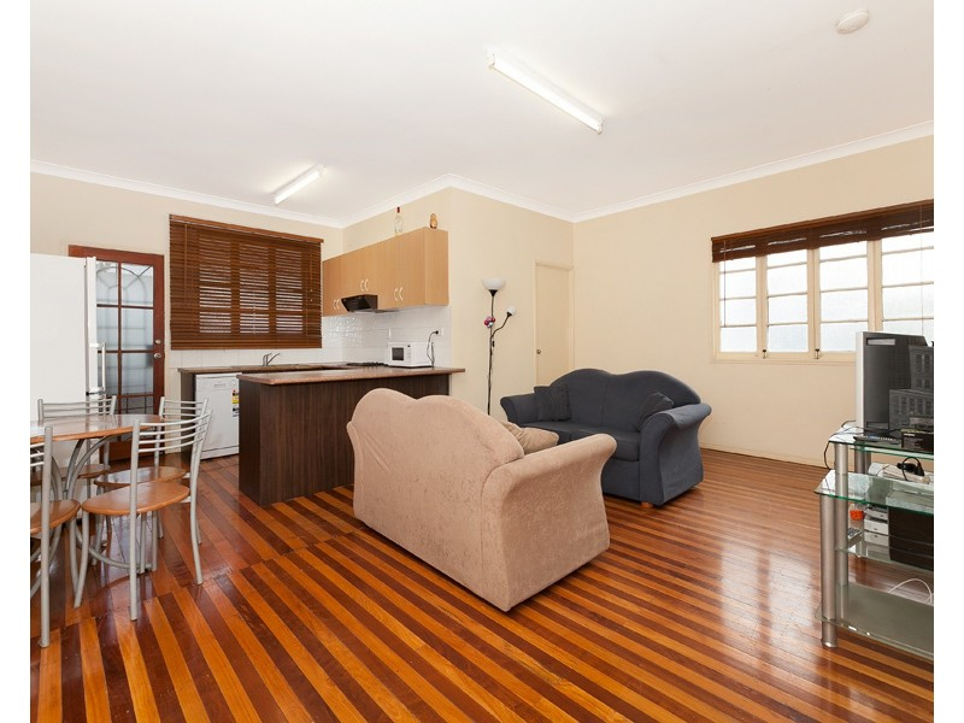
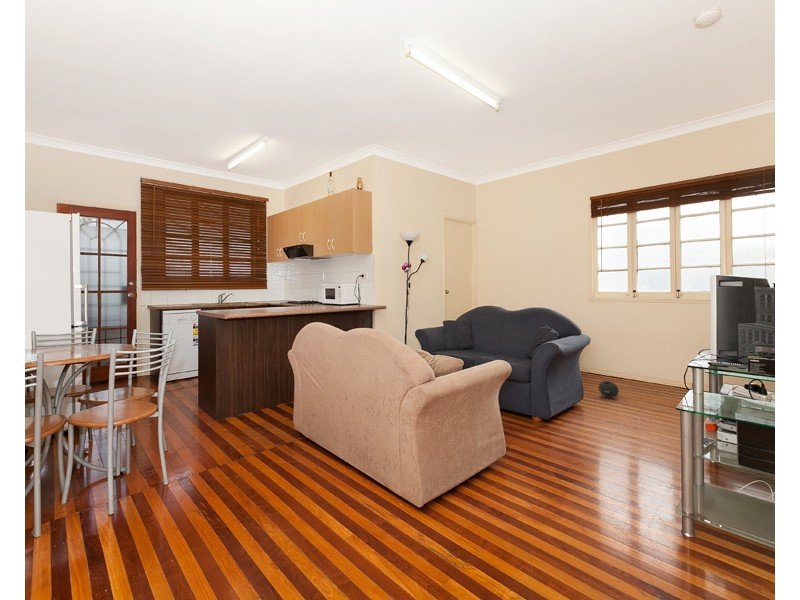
+ speaker (608, 389)
